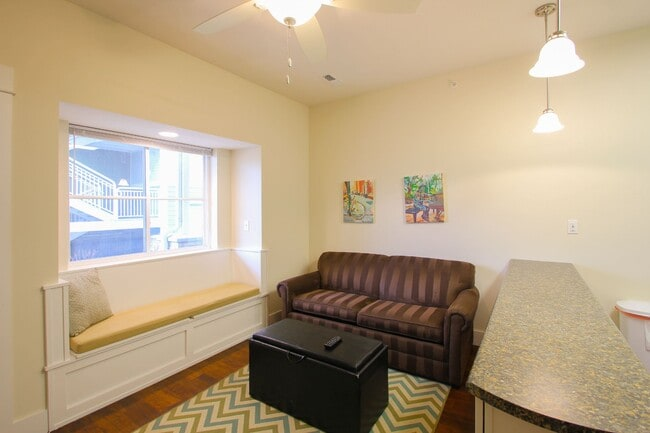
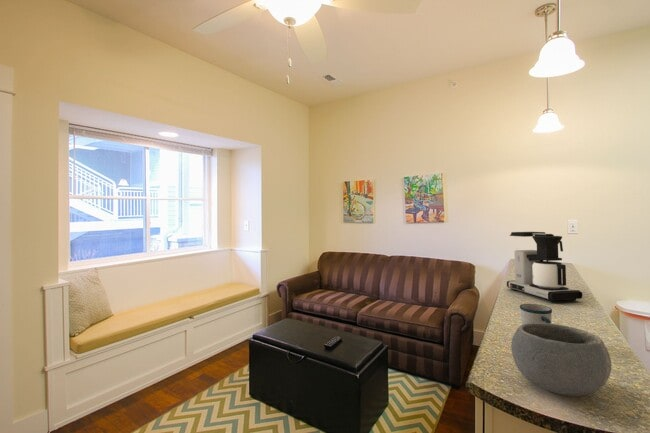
+ bowl (557, 359)
+ coffee maker (540, 263)
+ mug (537, 322)
